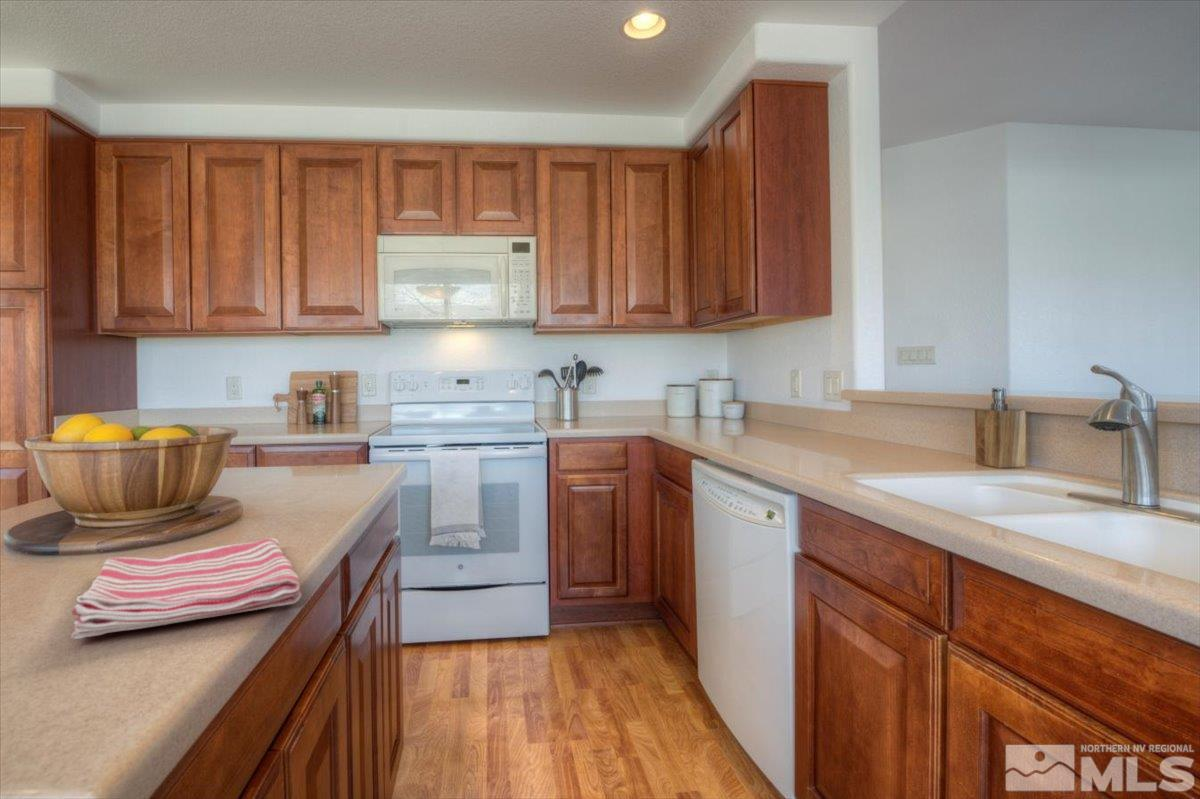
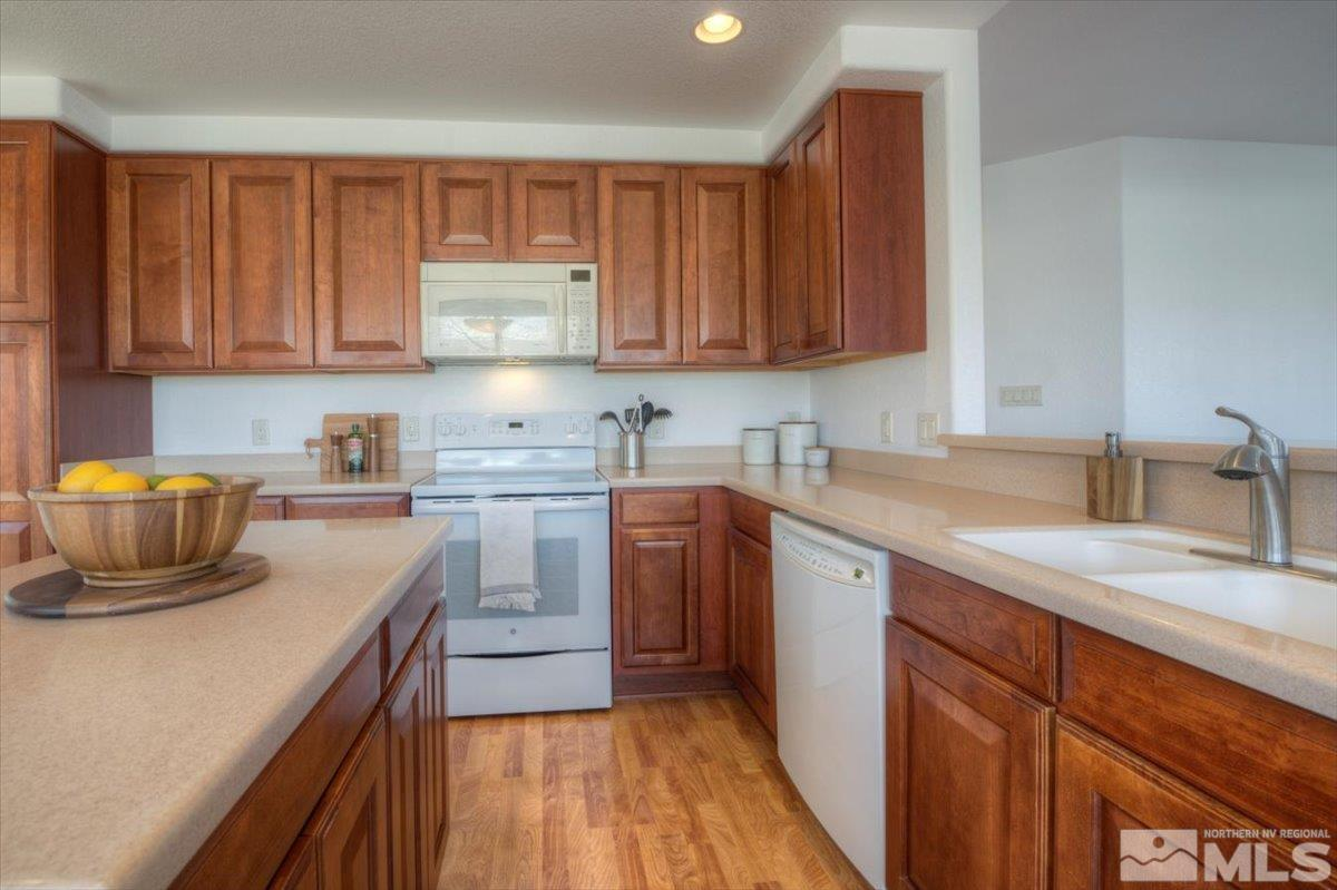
- dish towel (197, 571)
